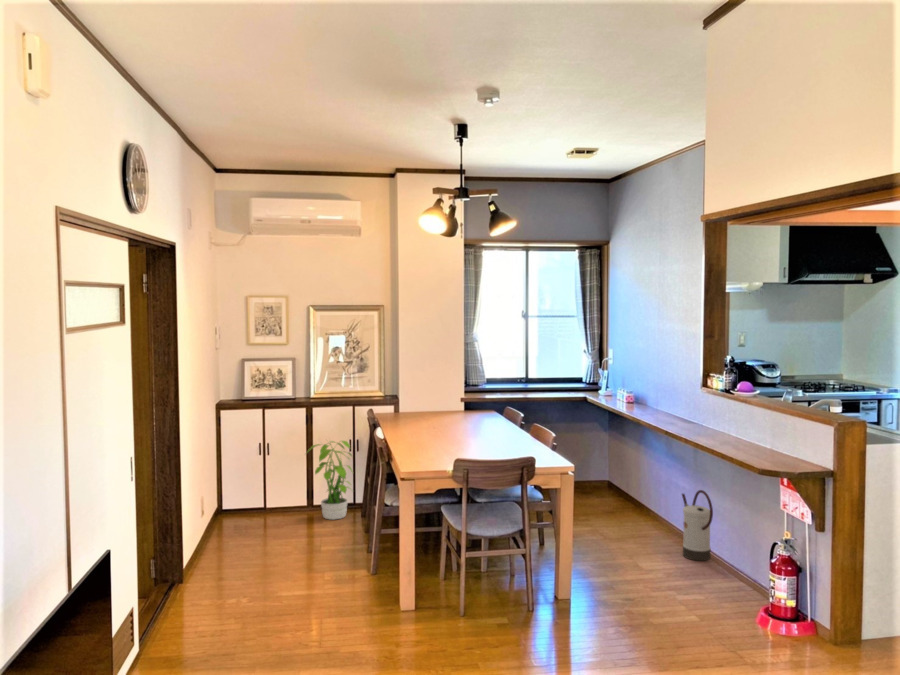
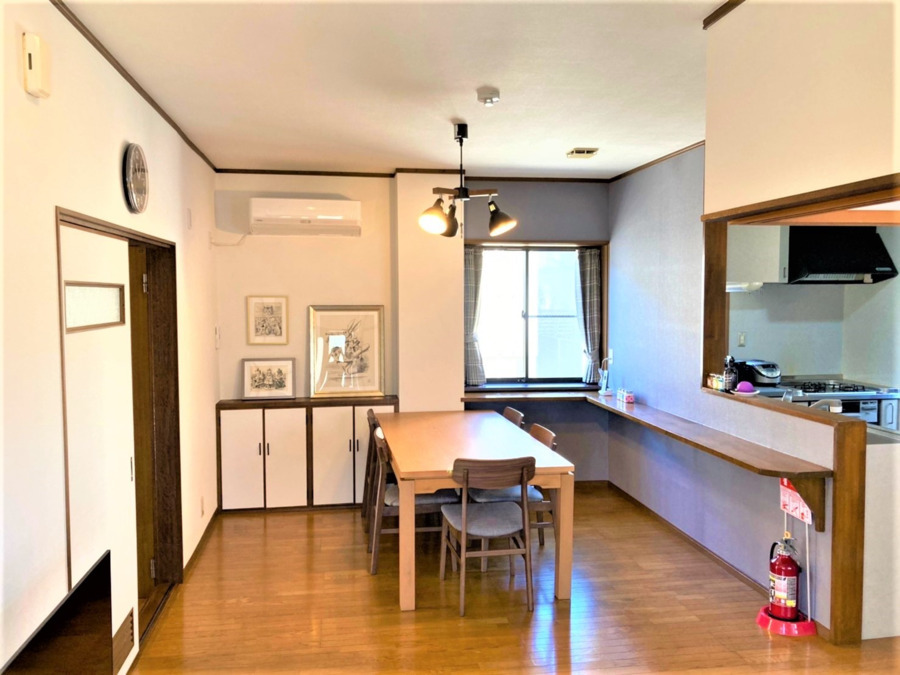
- watering can (696, 521)
- potted plant (329, 478)
